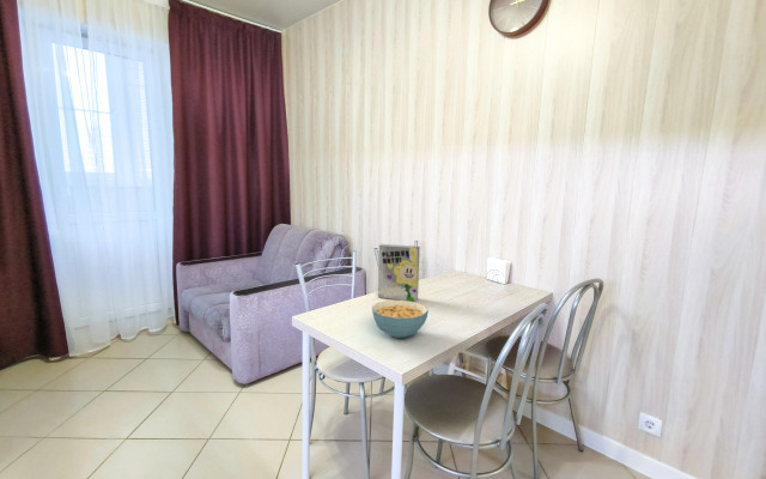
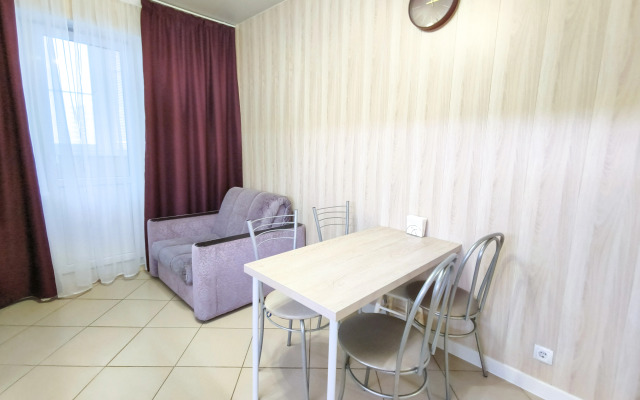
- cereal bowl (399, 321)
- cereal box (399, 272)
